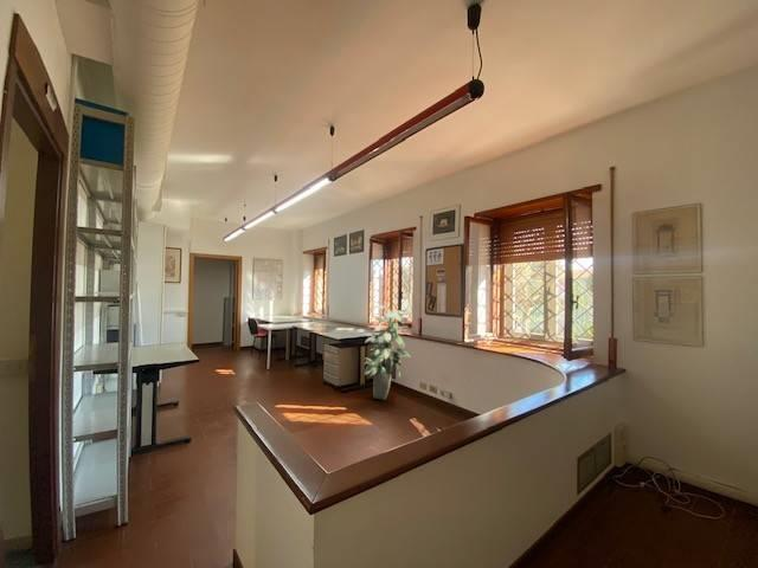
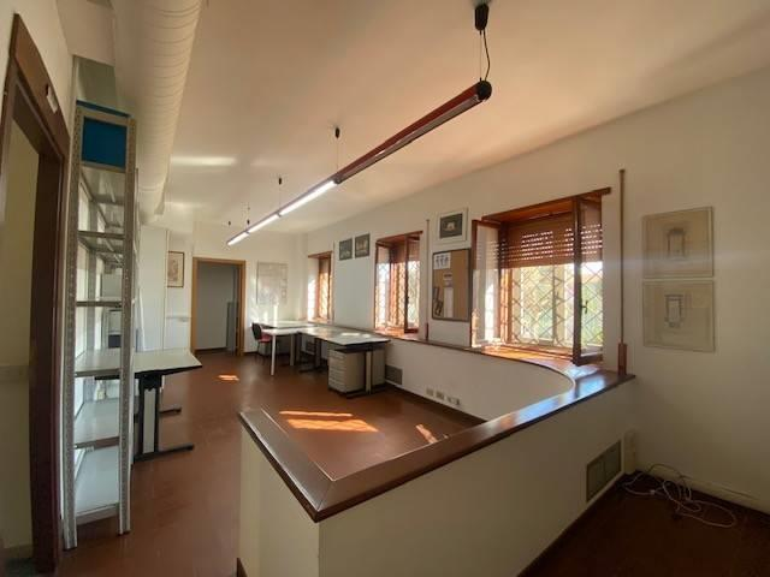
- indoor plant (384, 351)
